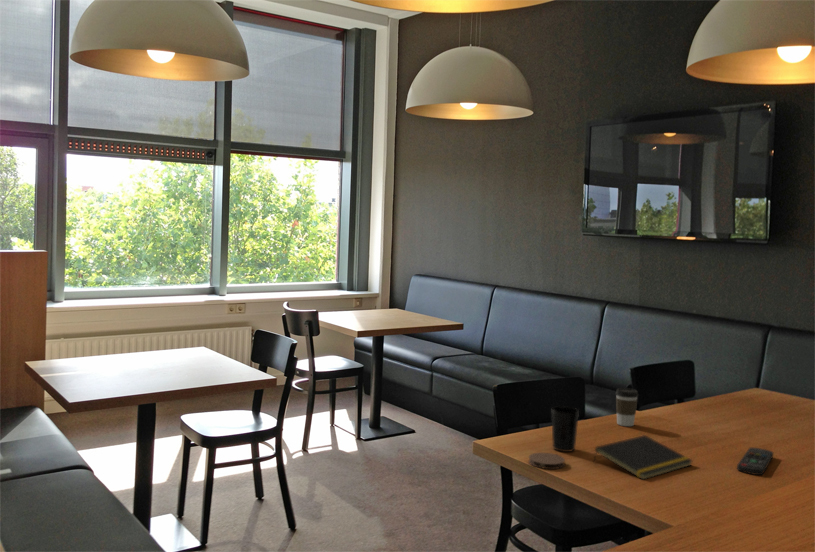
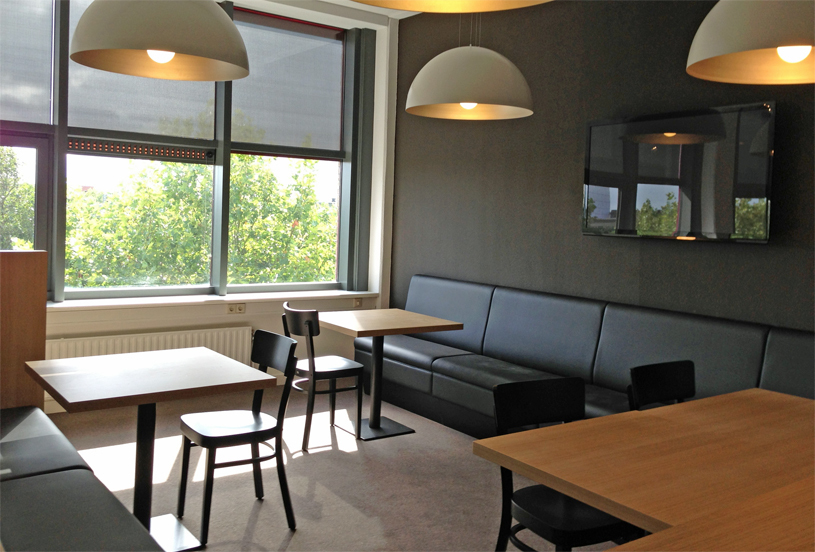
- coaster (546, 460)
- remote control (755, 460)
- notepad (643, 455)
- cup (564, 429)
- coffee cup (626, 407)
